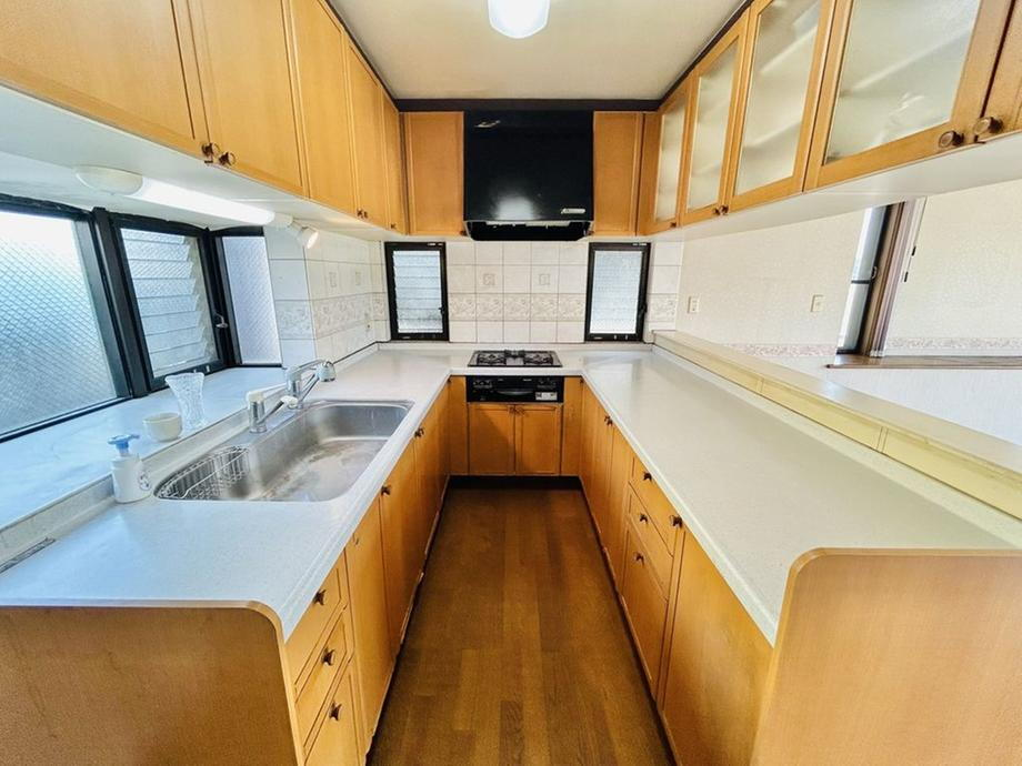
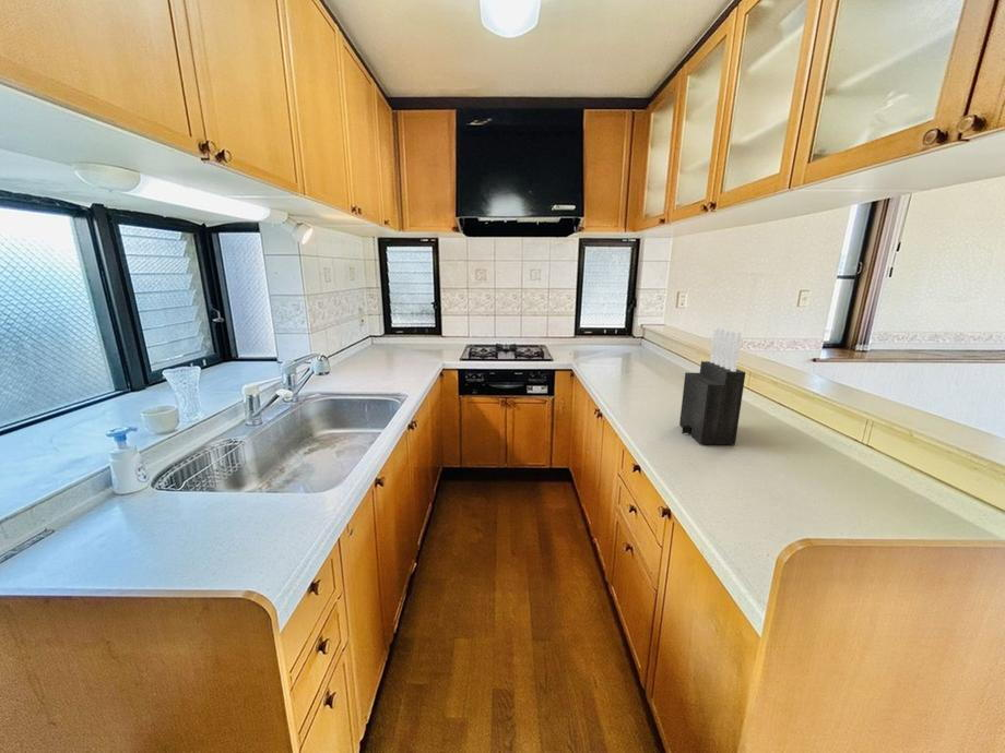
+ knife block (708, 383)
